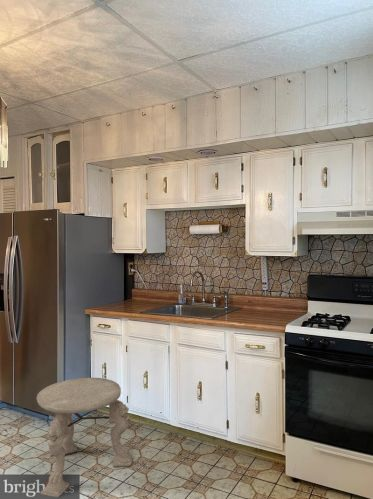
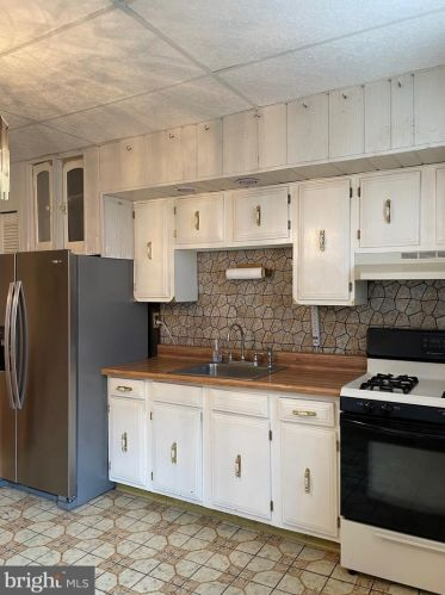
- side table (78, 421)
